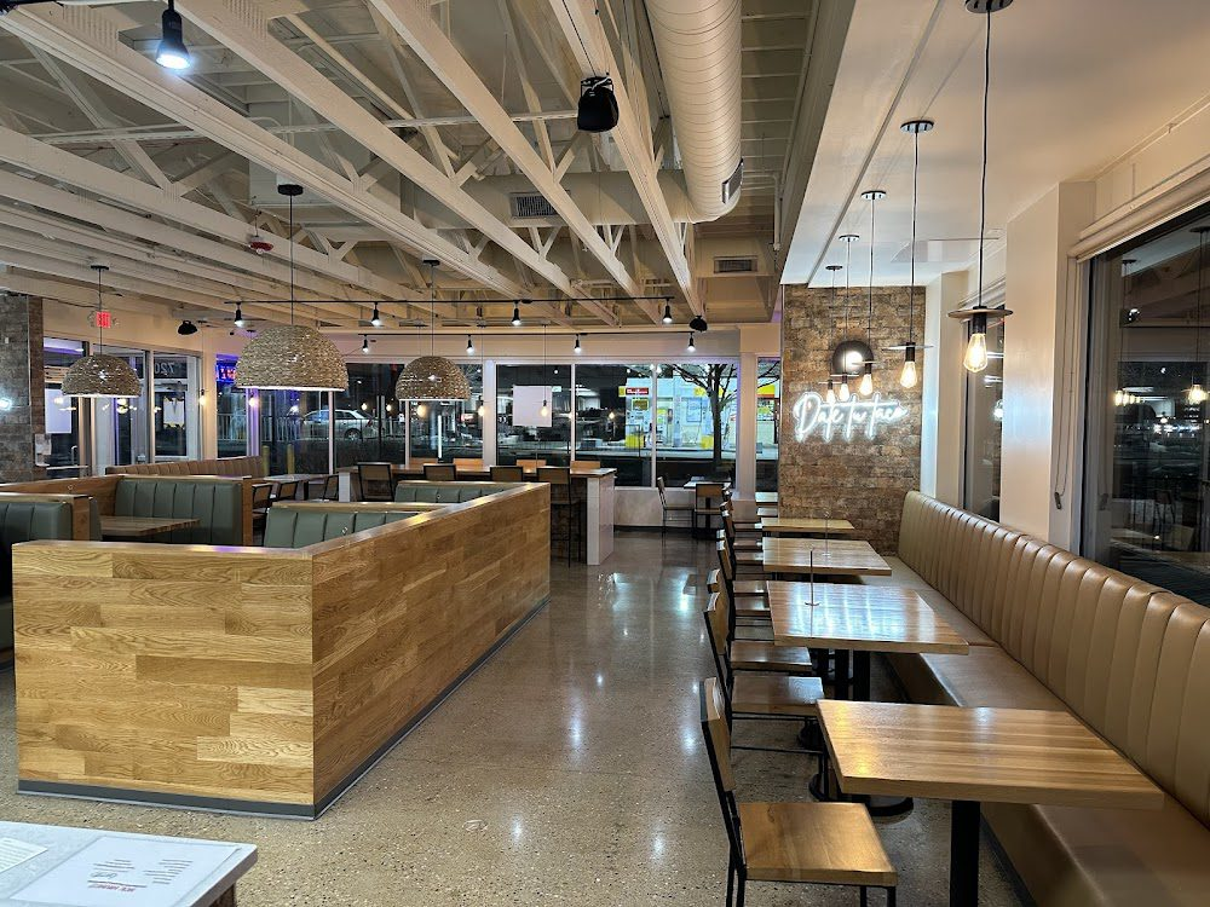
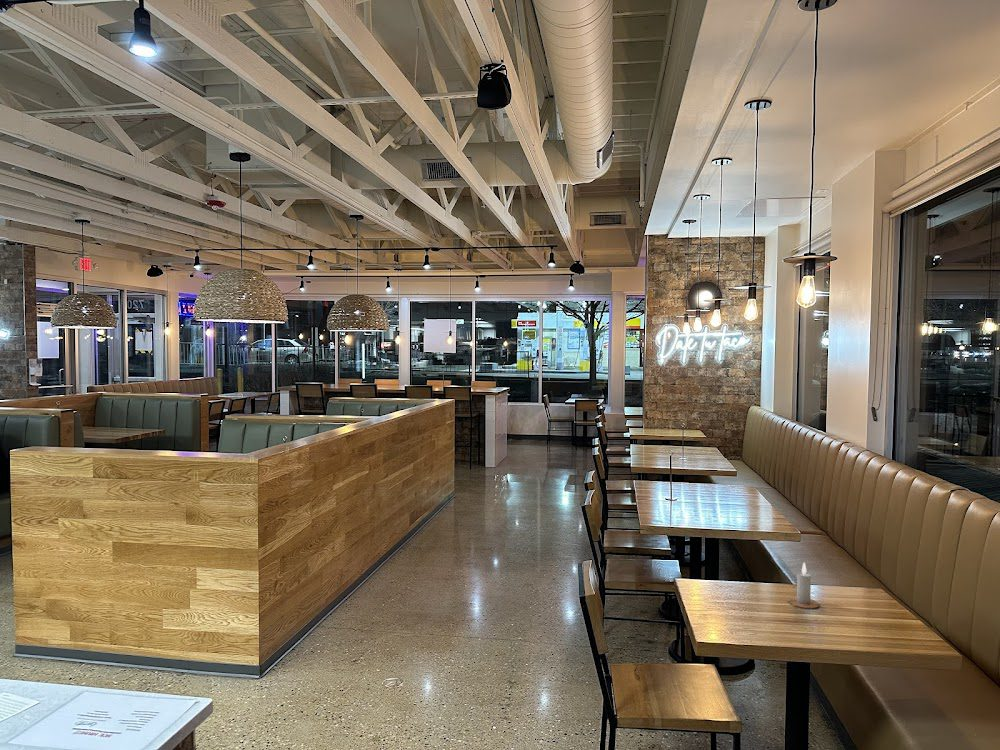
+ candle (803, 582)
